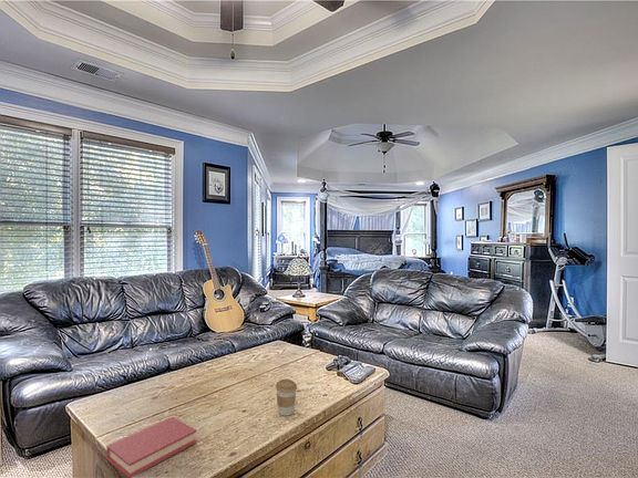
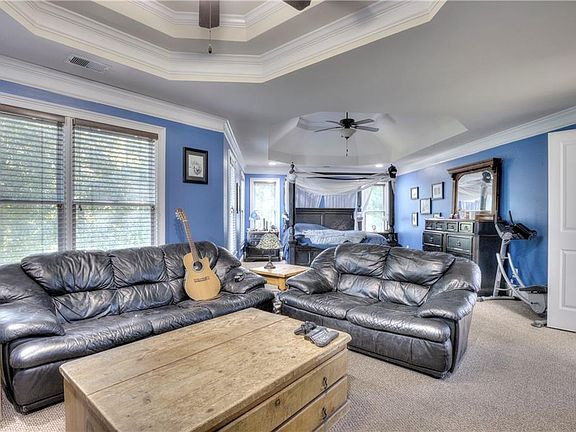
- coffee cup (286, 396)
- book (153, 444)
